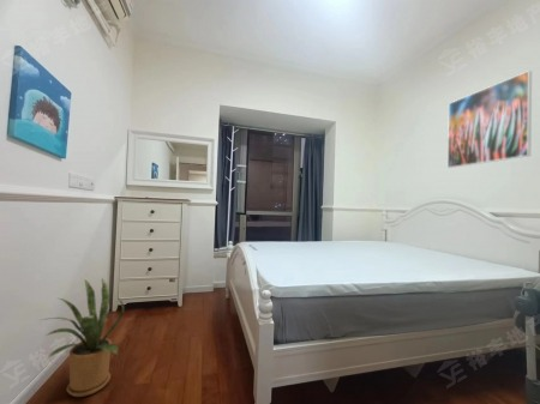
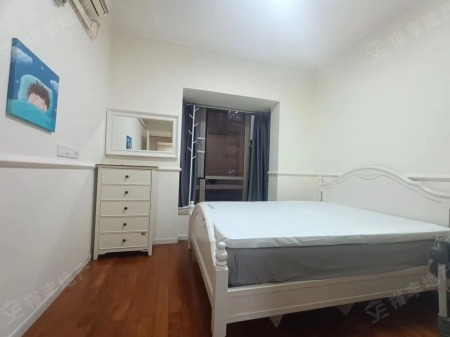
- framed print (484, 126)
- house plant (83, 338)
